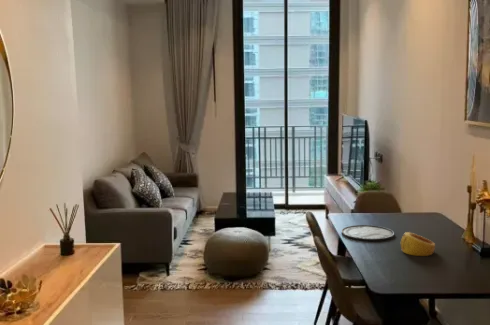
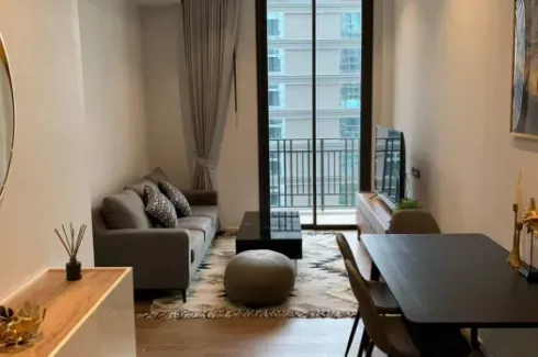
- ring (417, 242)
- plate (367, 232)
